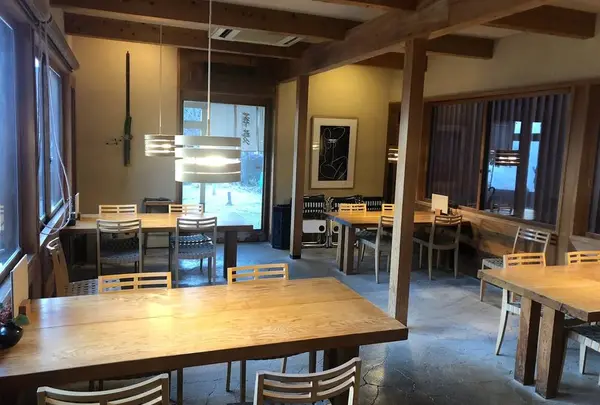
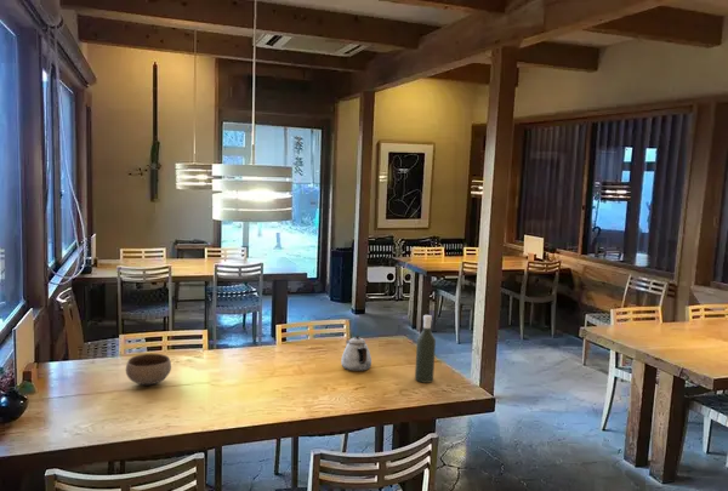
+ bowl (148, 371)
+ teapot (356, 350)
+ bottle (426, 347)
